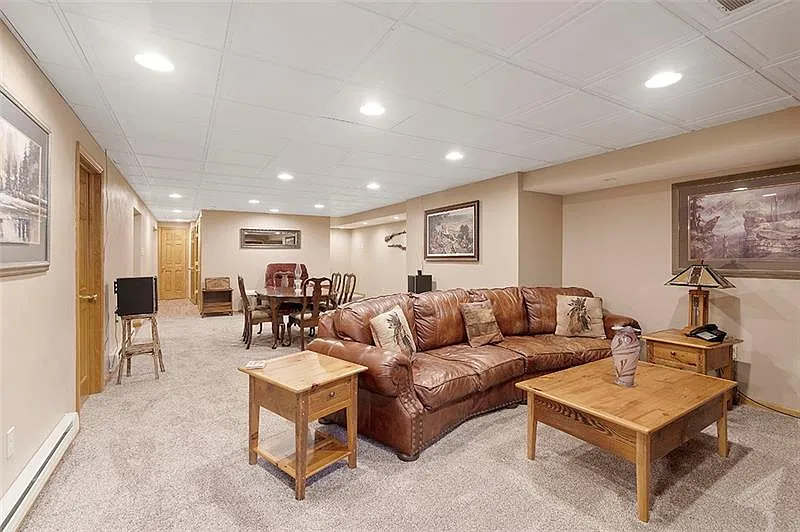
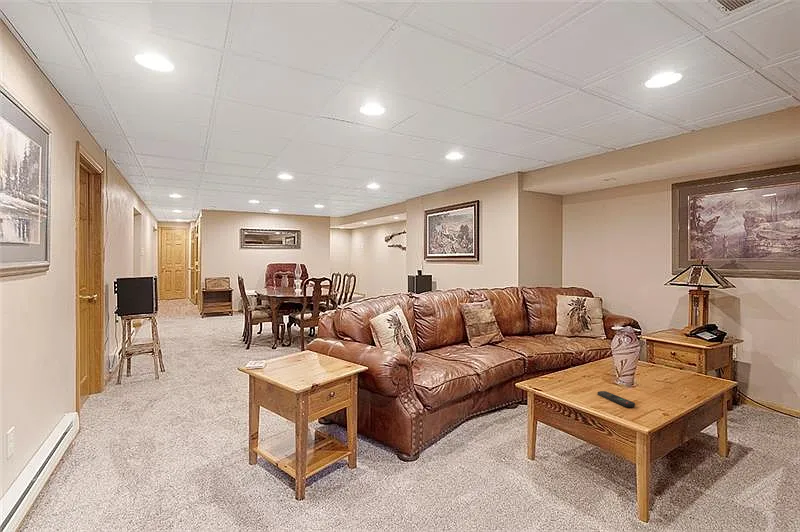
+ remote control (615, 398)
